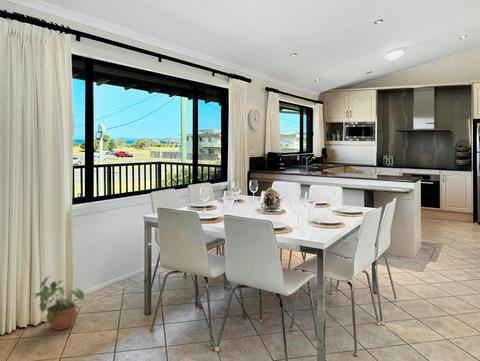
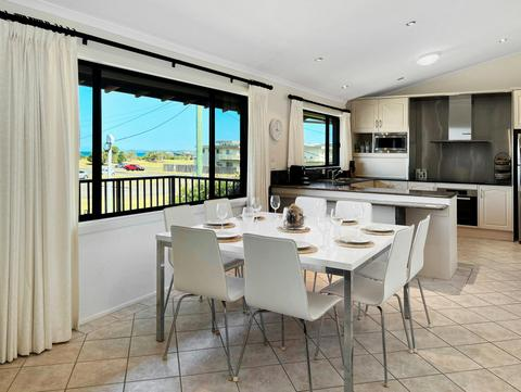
- potted plant (56, 301)
